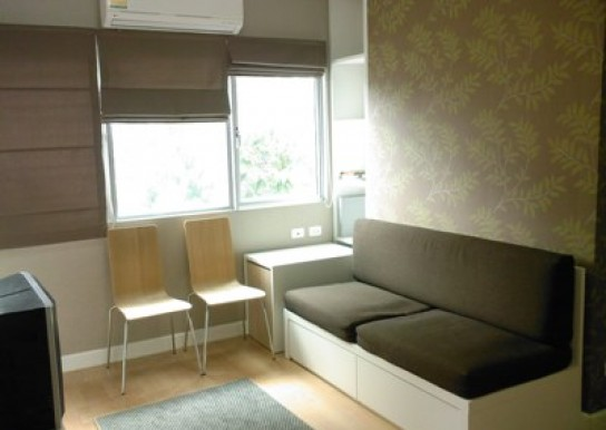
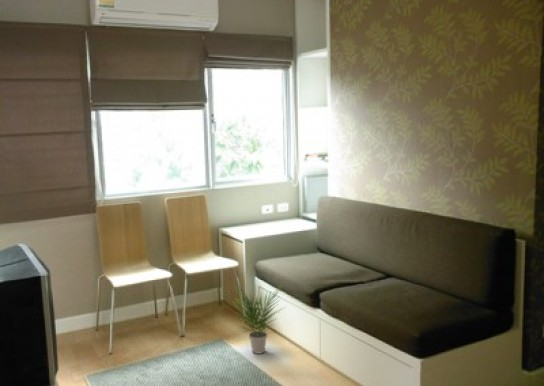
+ potted plant (256, 317)
